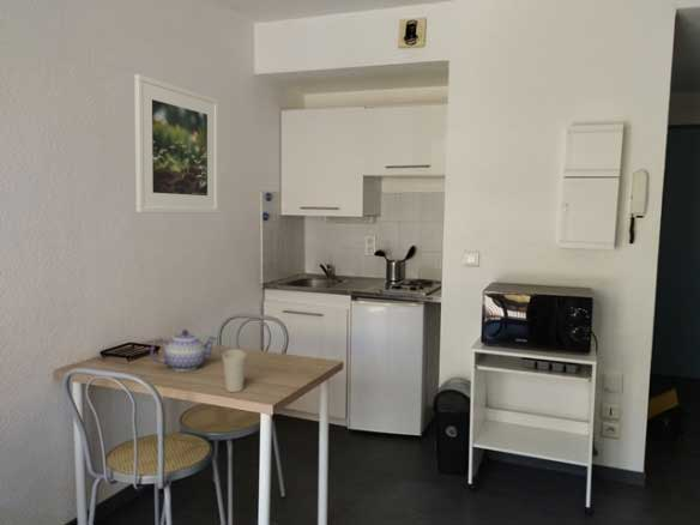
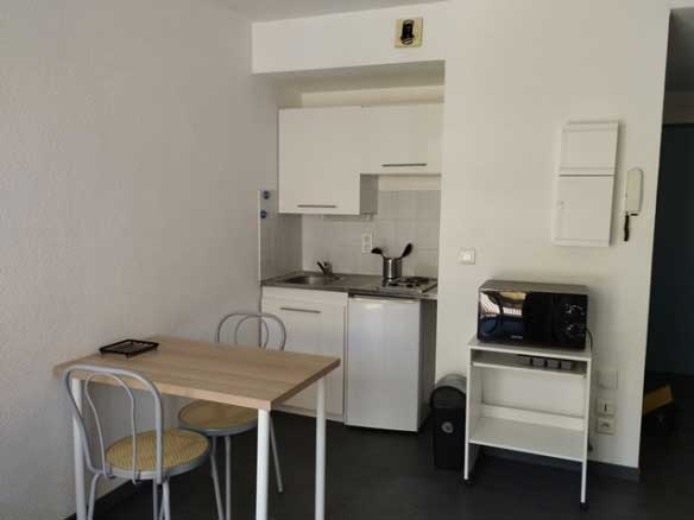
- teapot (185, 348)
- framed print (180, 151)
- cup (234, 370)
